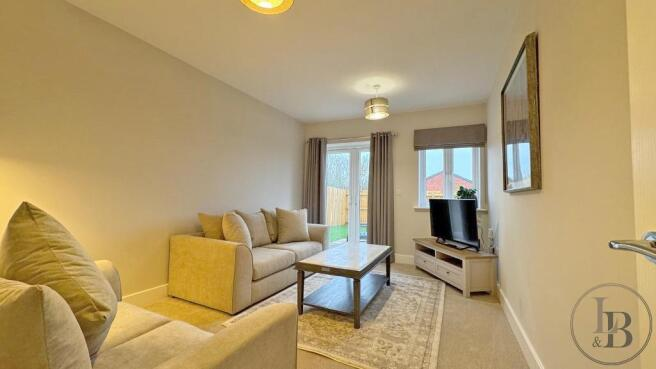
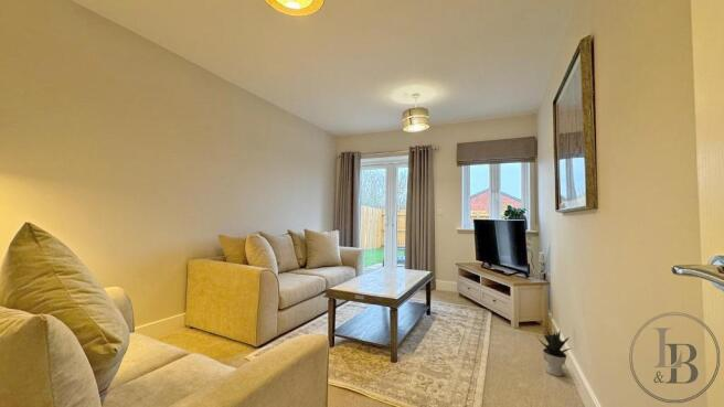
+ potted plant (552, 349)
